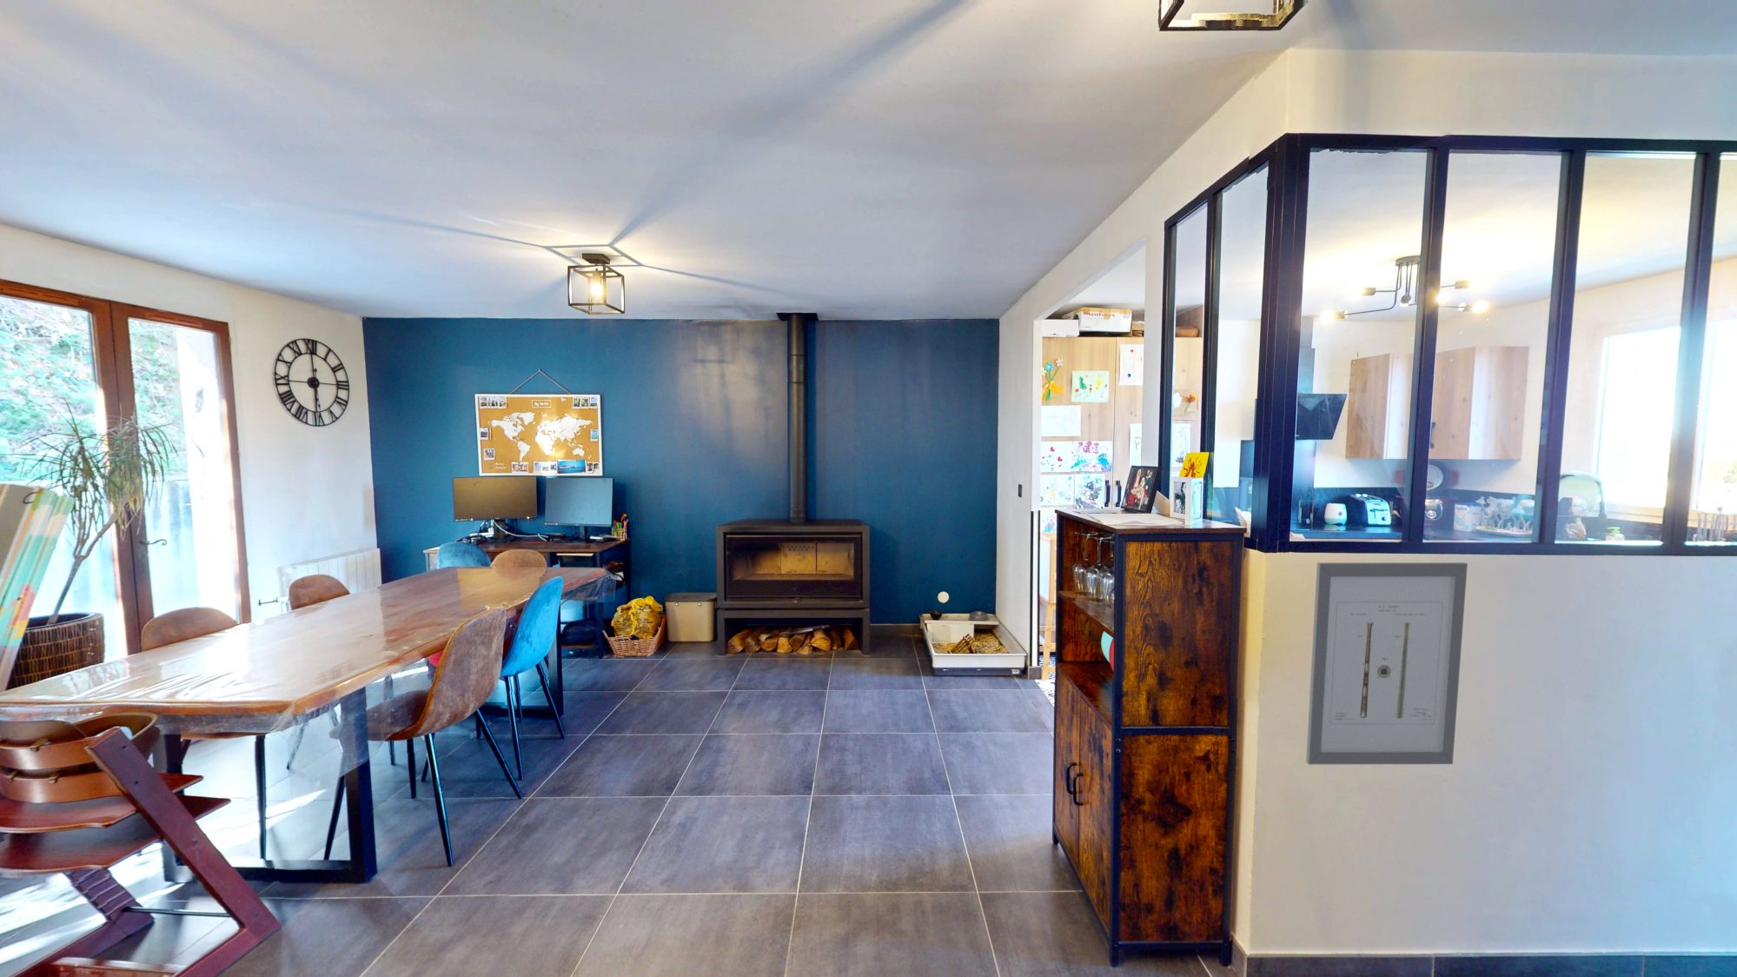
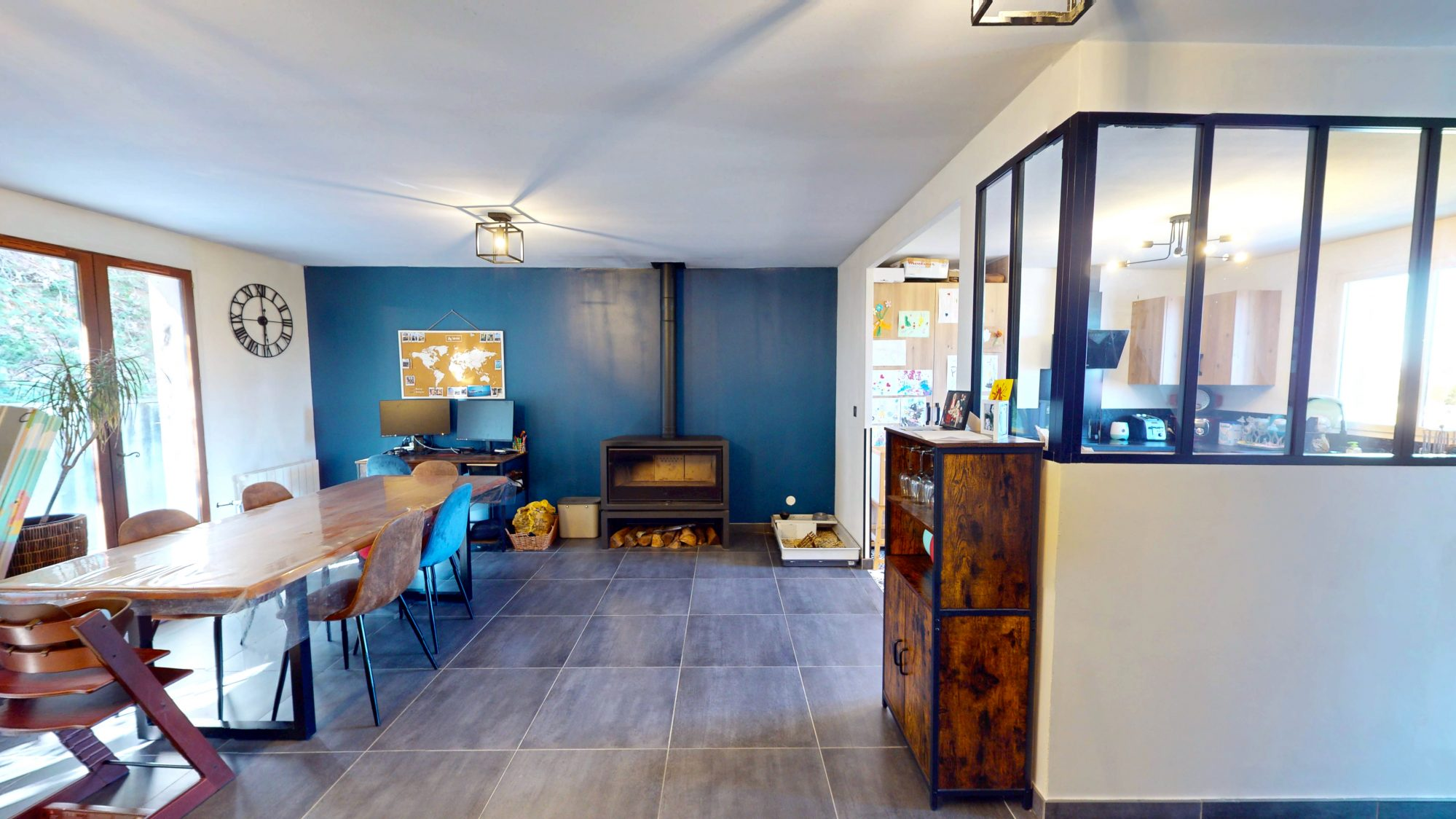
- wall art (1385, 664)
